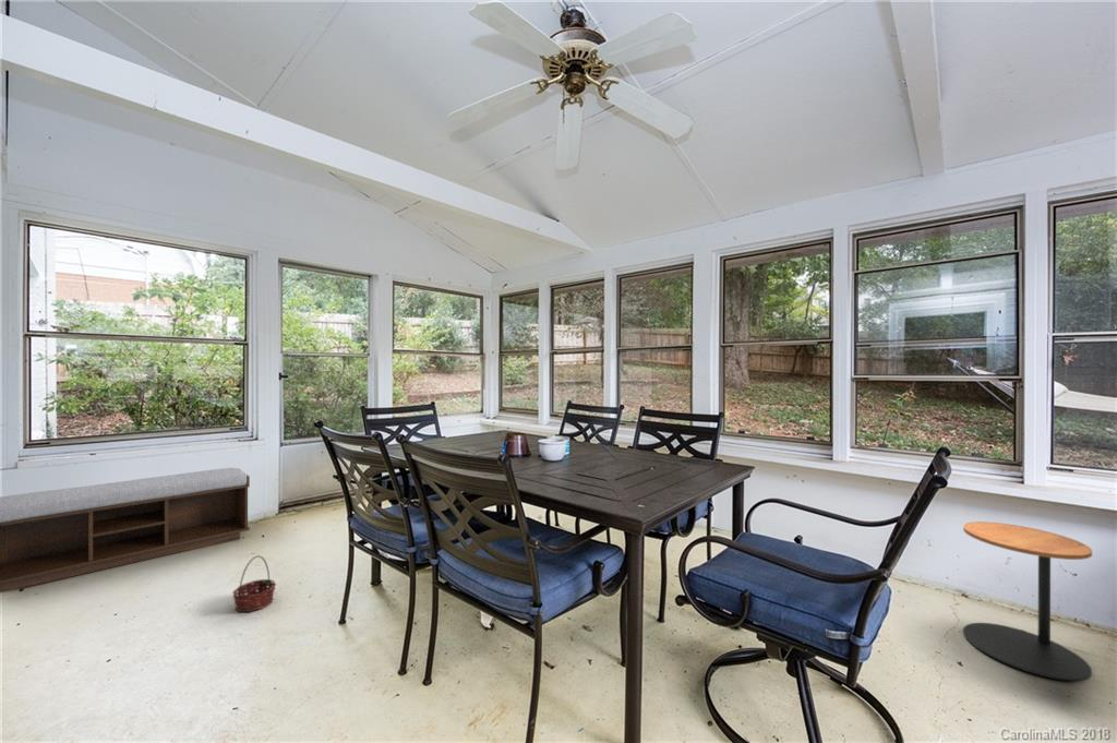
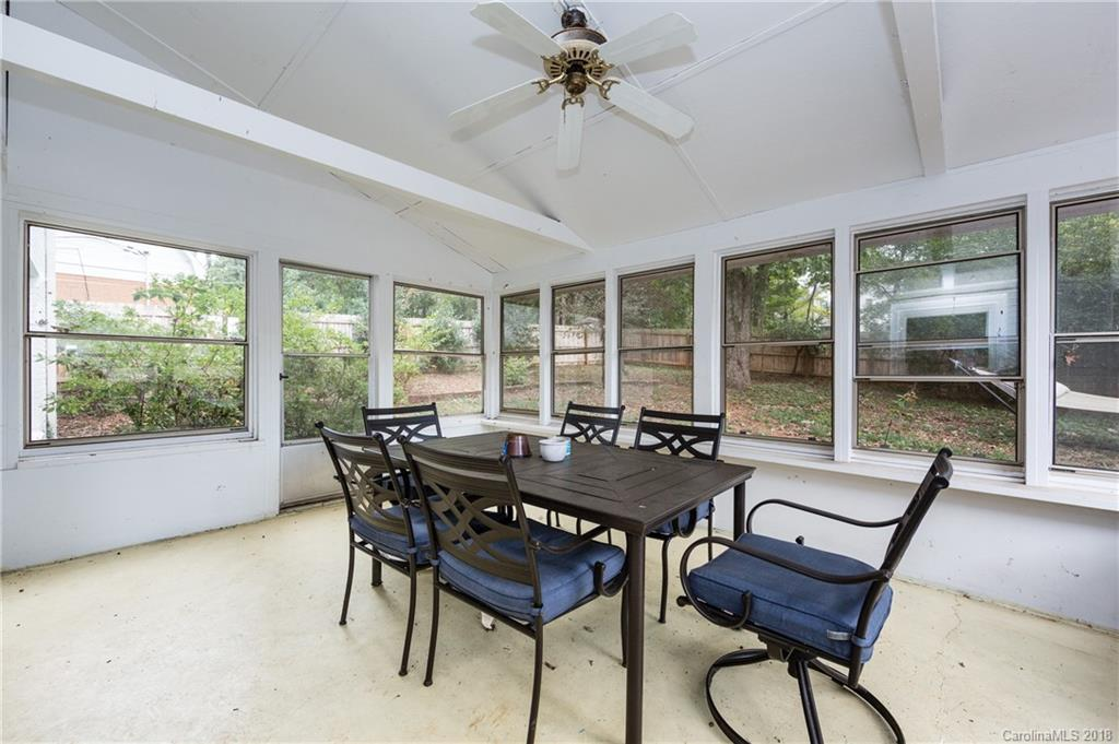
- side table (1038, 592)
- basket (254, 580)
- bench (129, 519)
